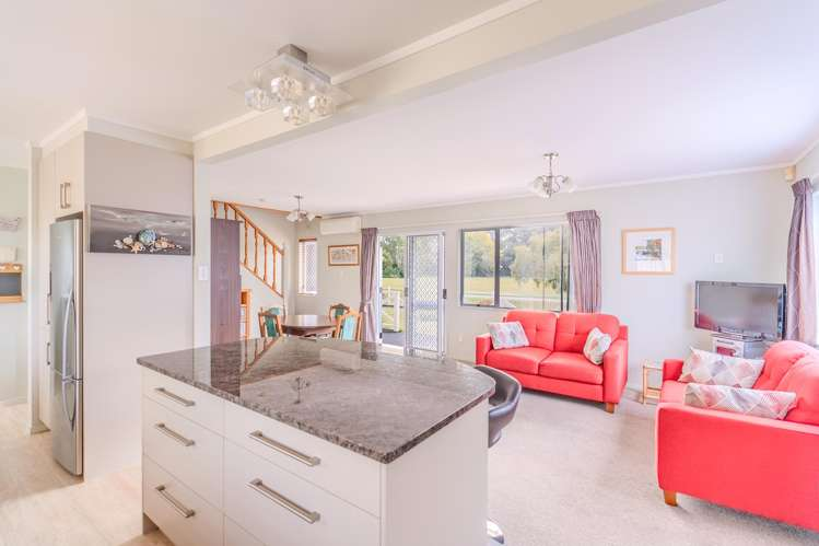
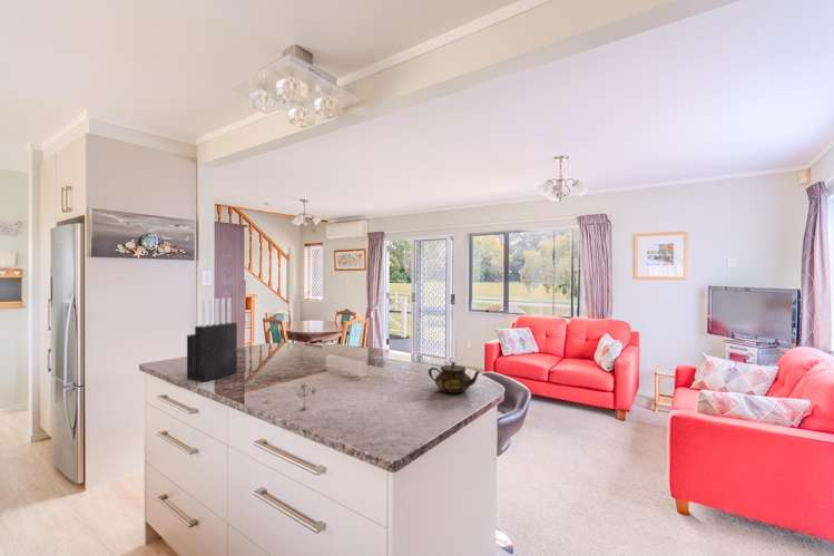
+ teapot (453, 375)
+ knife block (210, 336)
